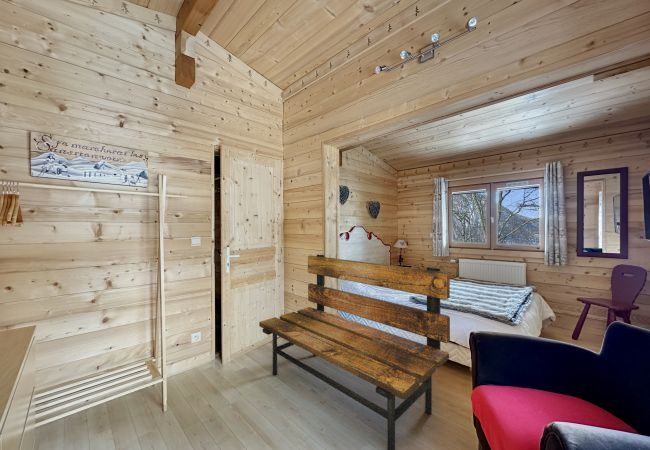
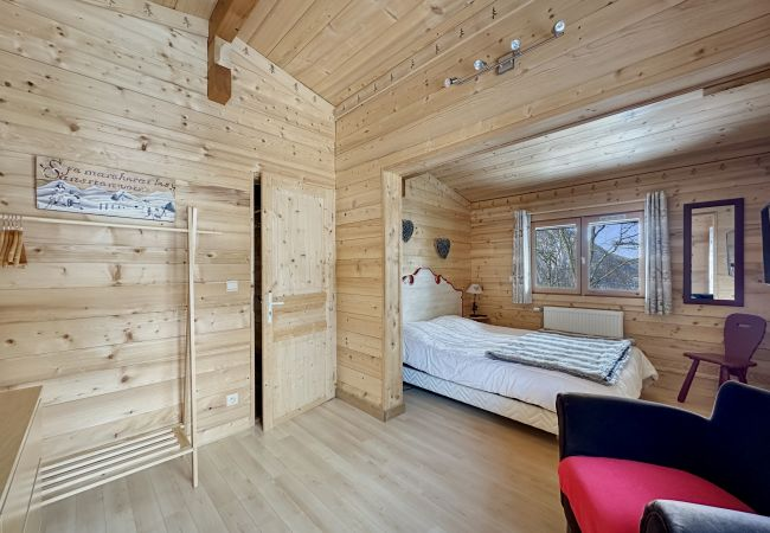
- bench (341, 327)
